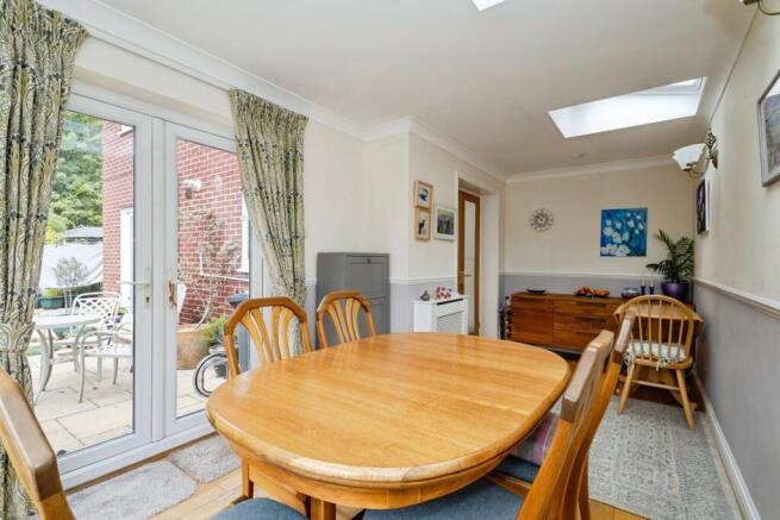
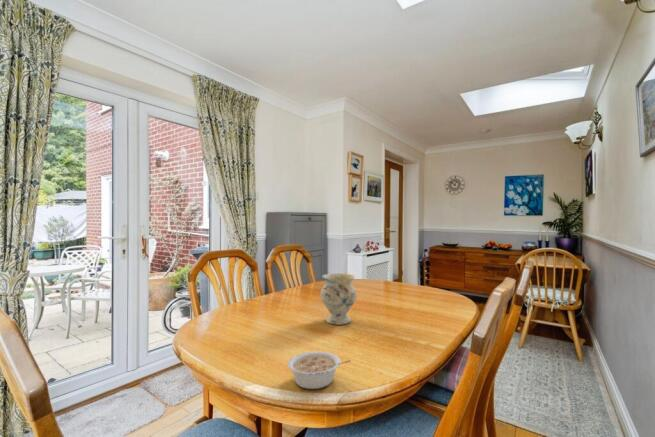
+ vase (338, 298)
+ legume (316, 368)
